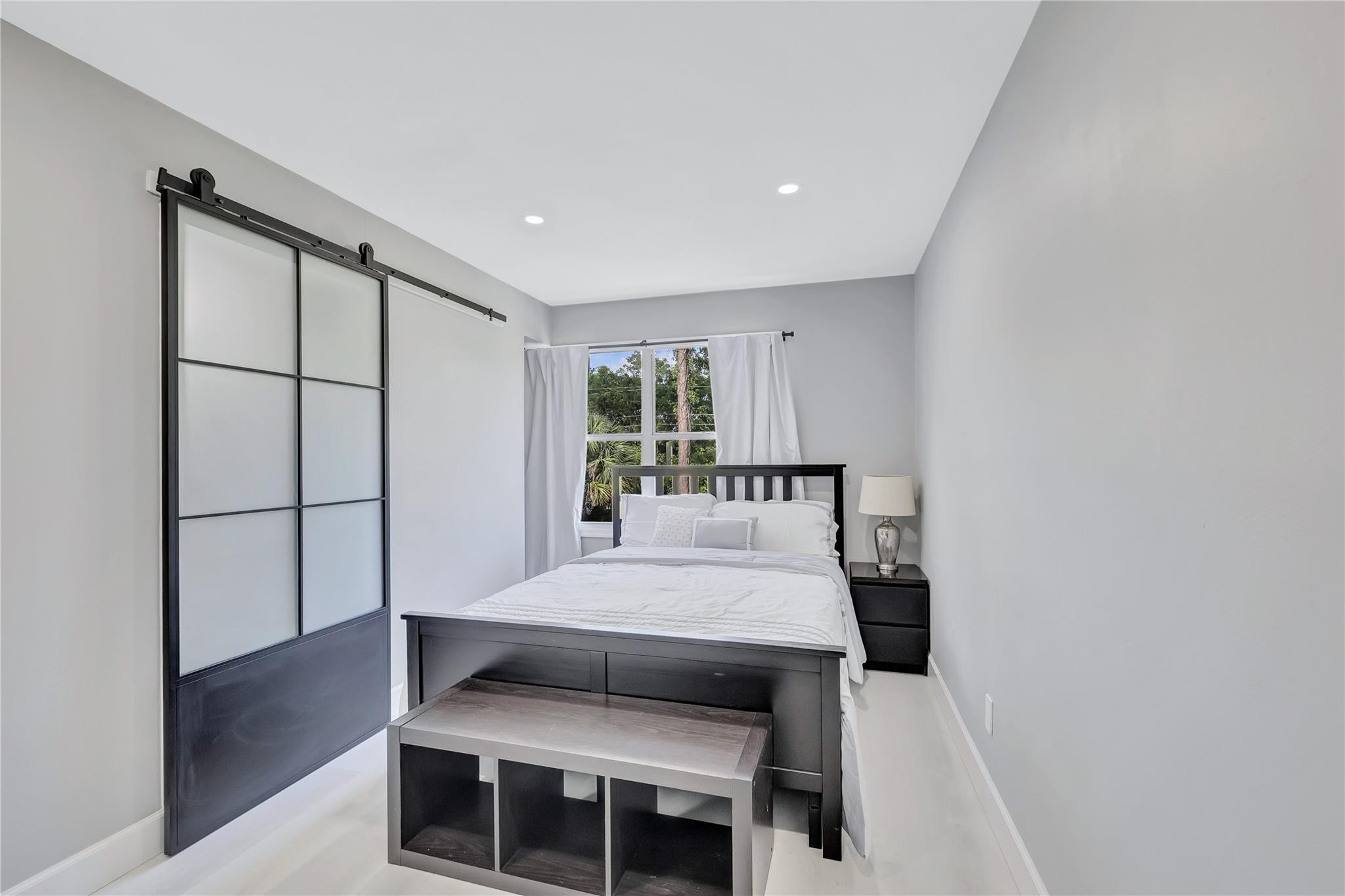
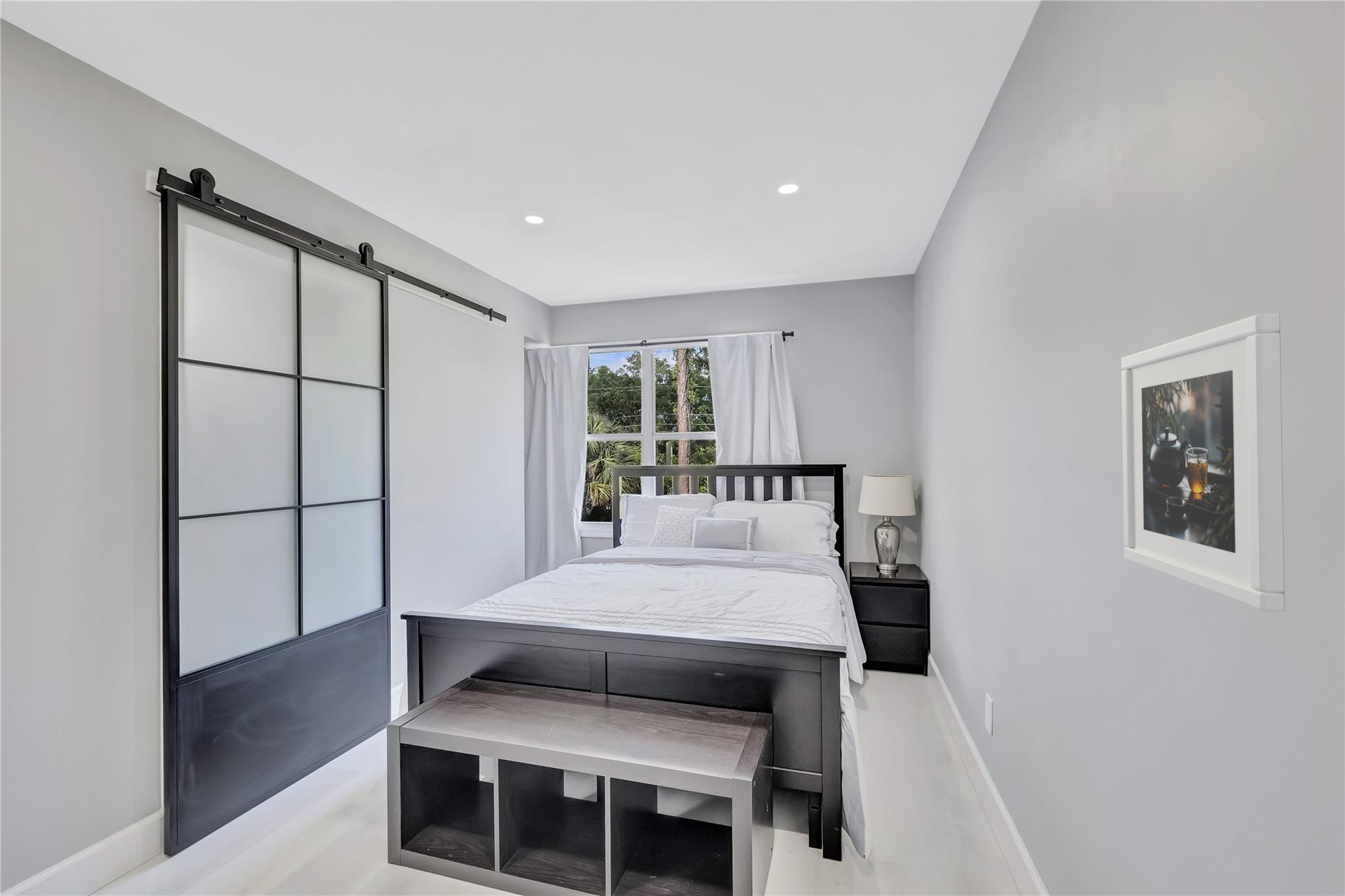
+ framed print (1186, 459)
